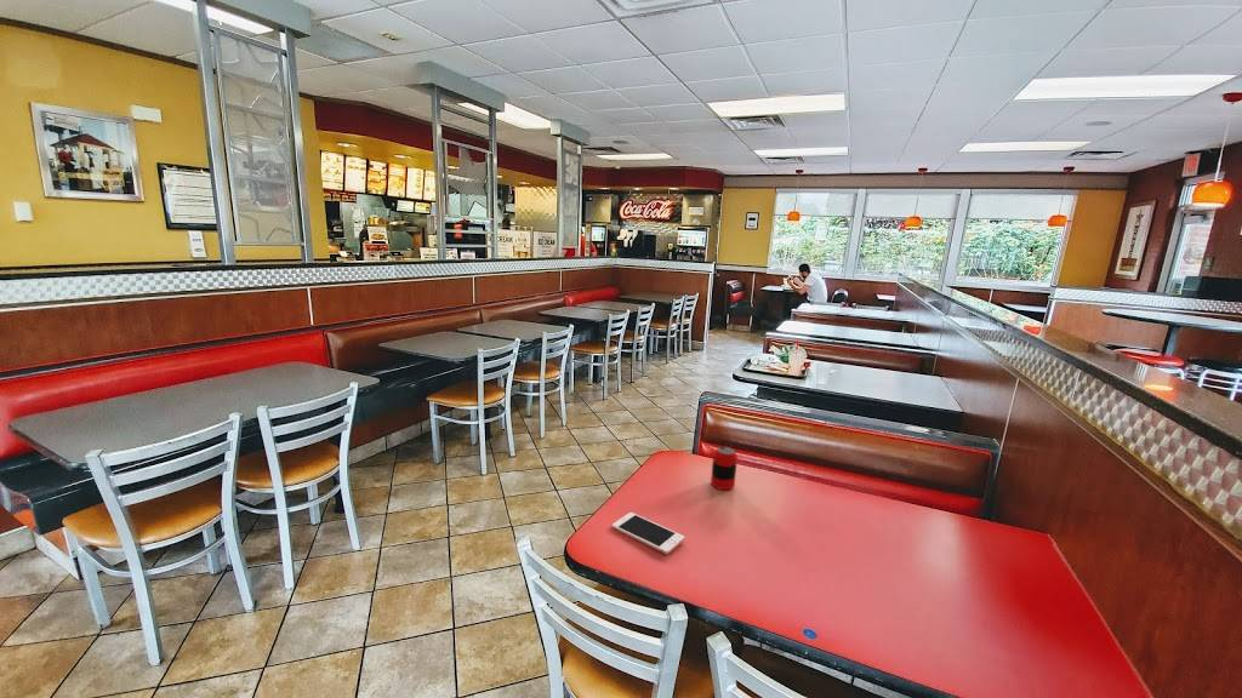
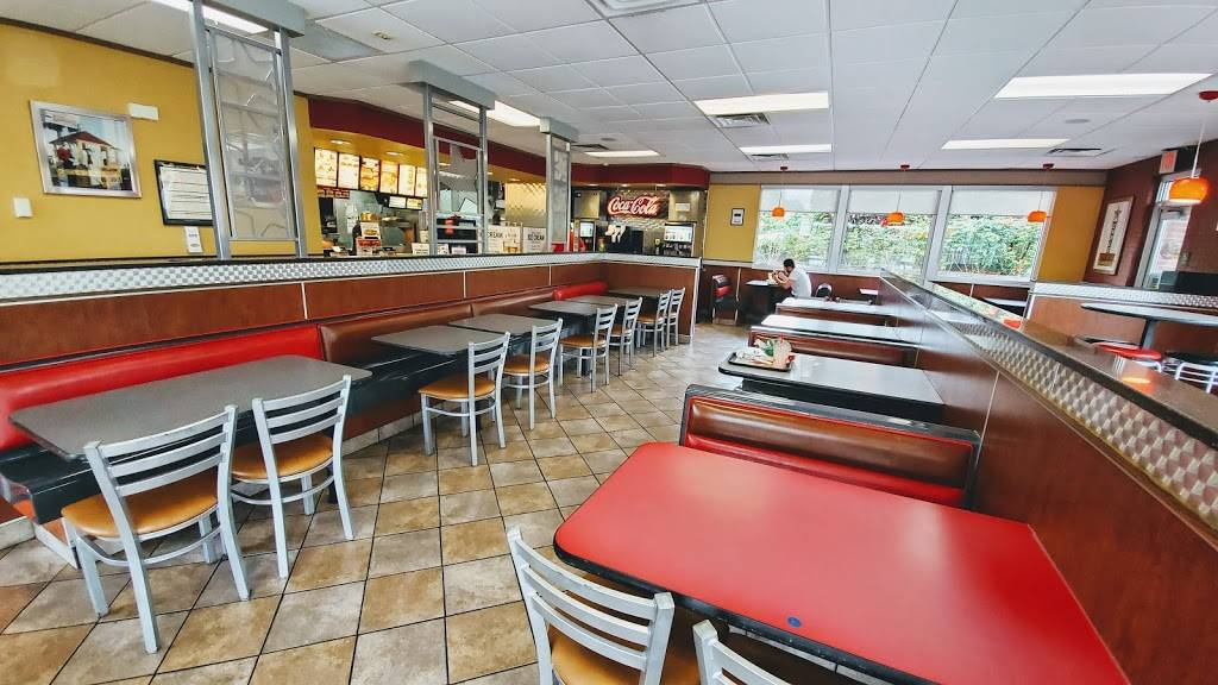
- soda can (724, 467)
- cell phone (646, 532)
